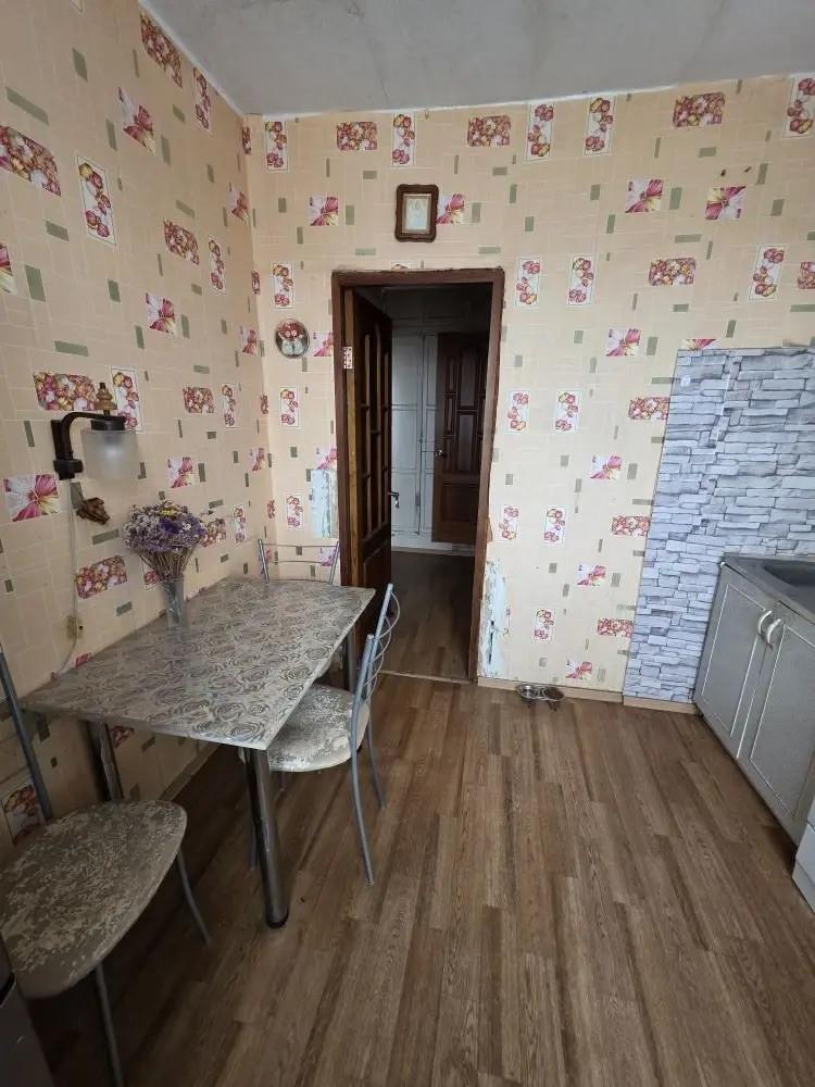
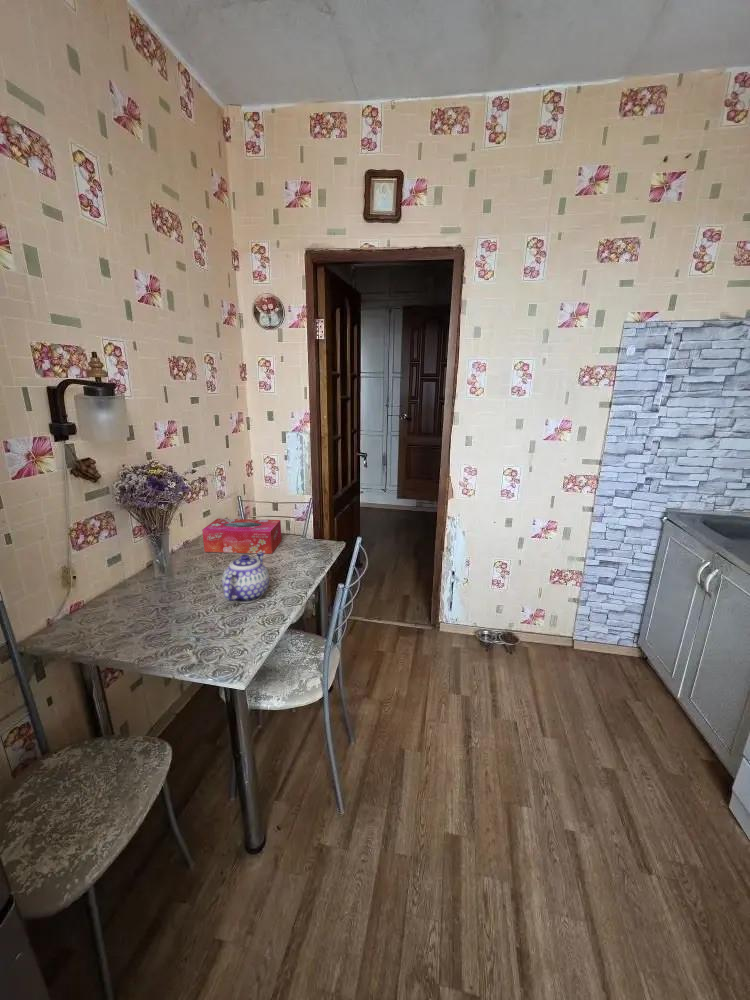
+ tissue box (243, 535)
+ teapot (245, 575)
